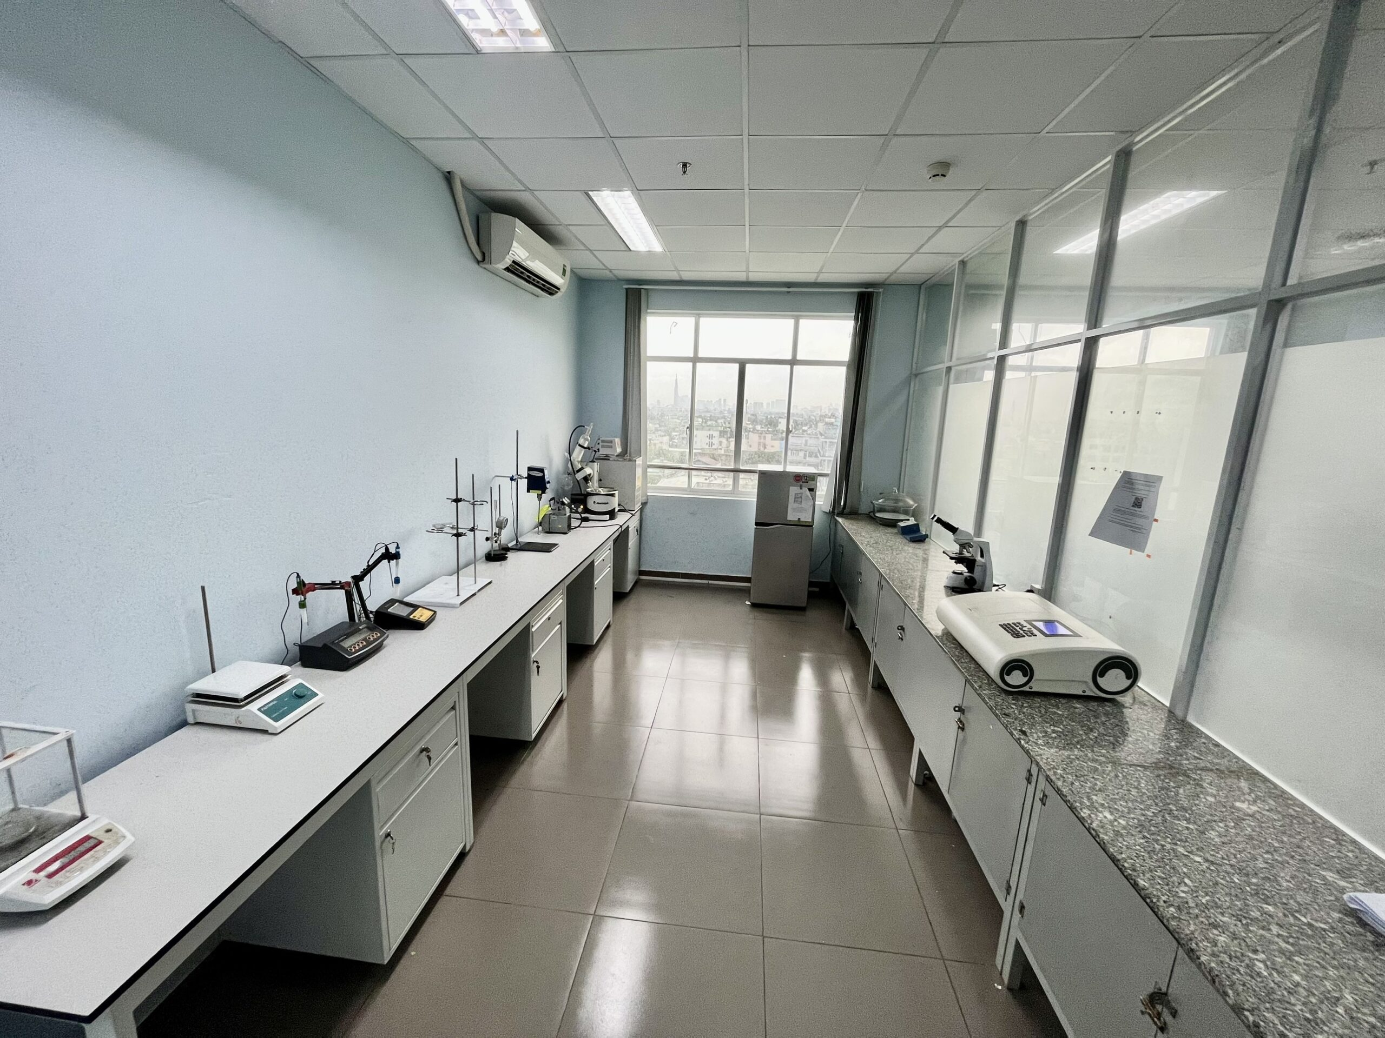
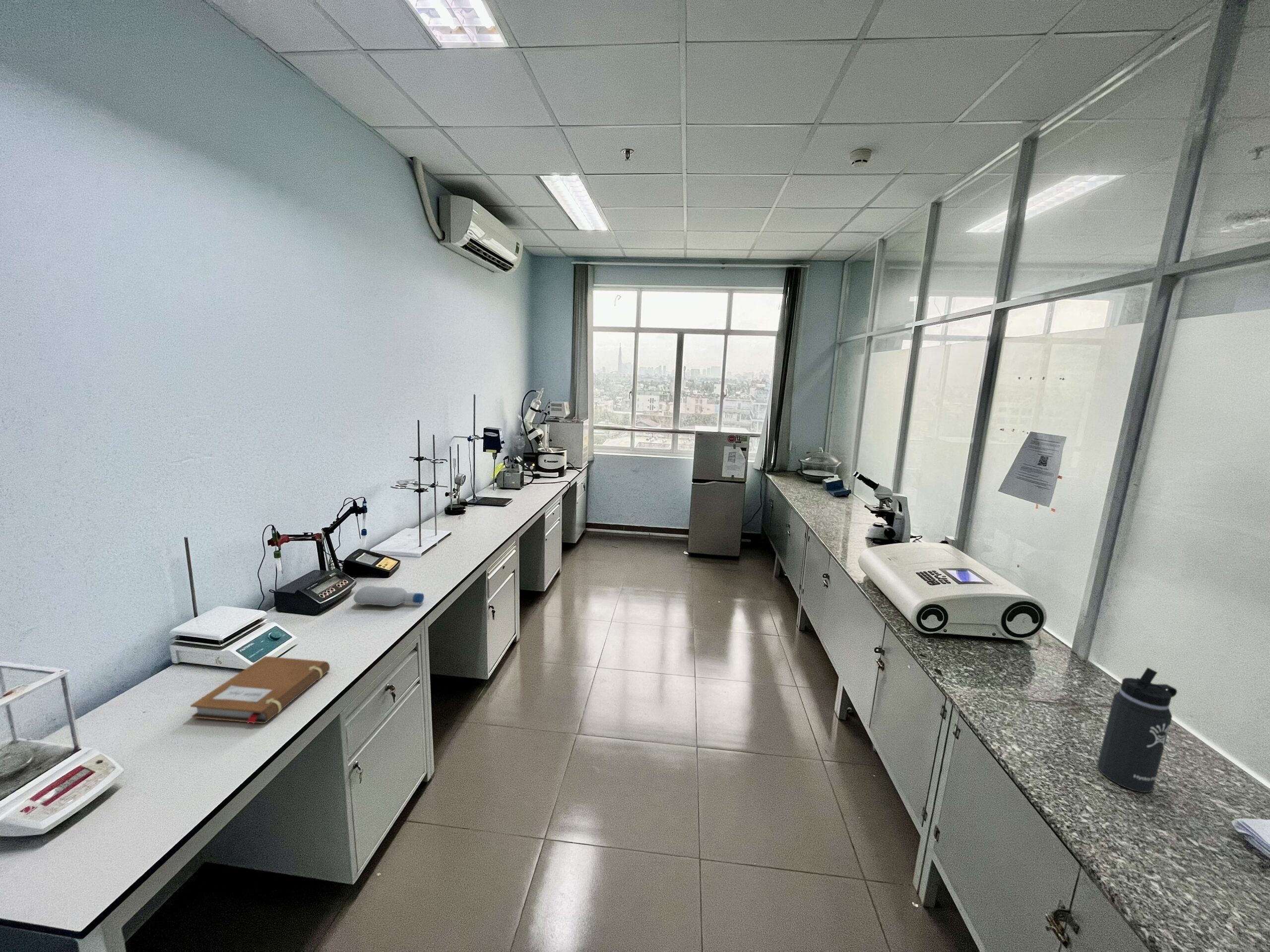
+ thermos bottle (1142, 724)
+ notebook (264, 689)
+ bottle (390, 596)
